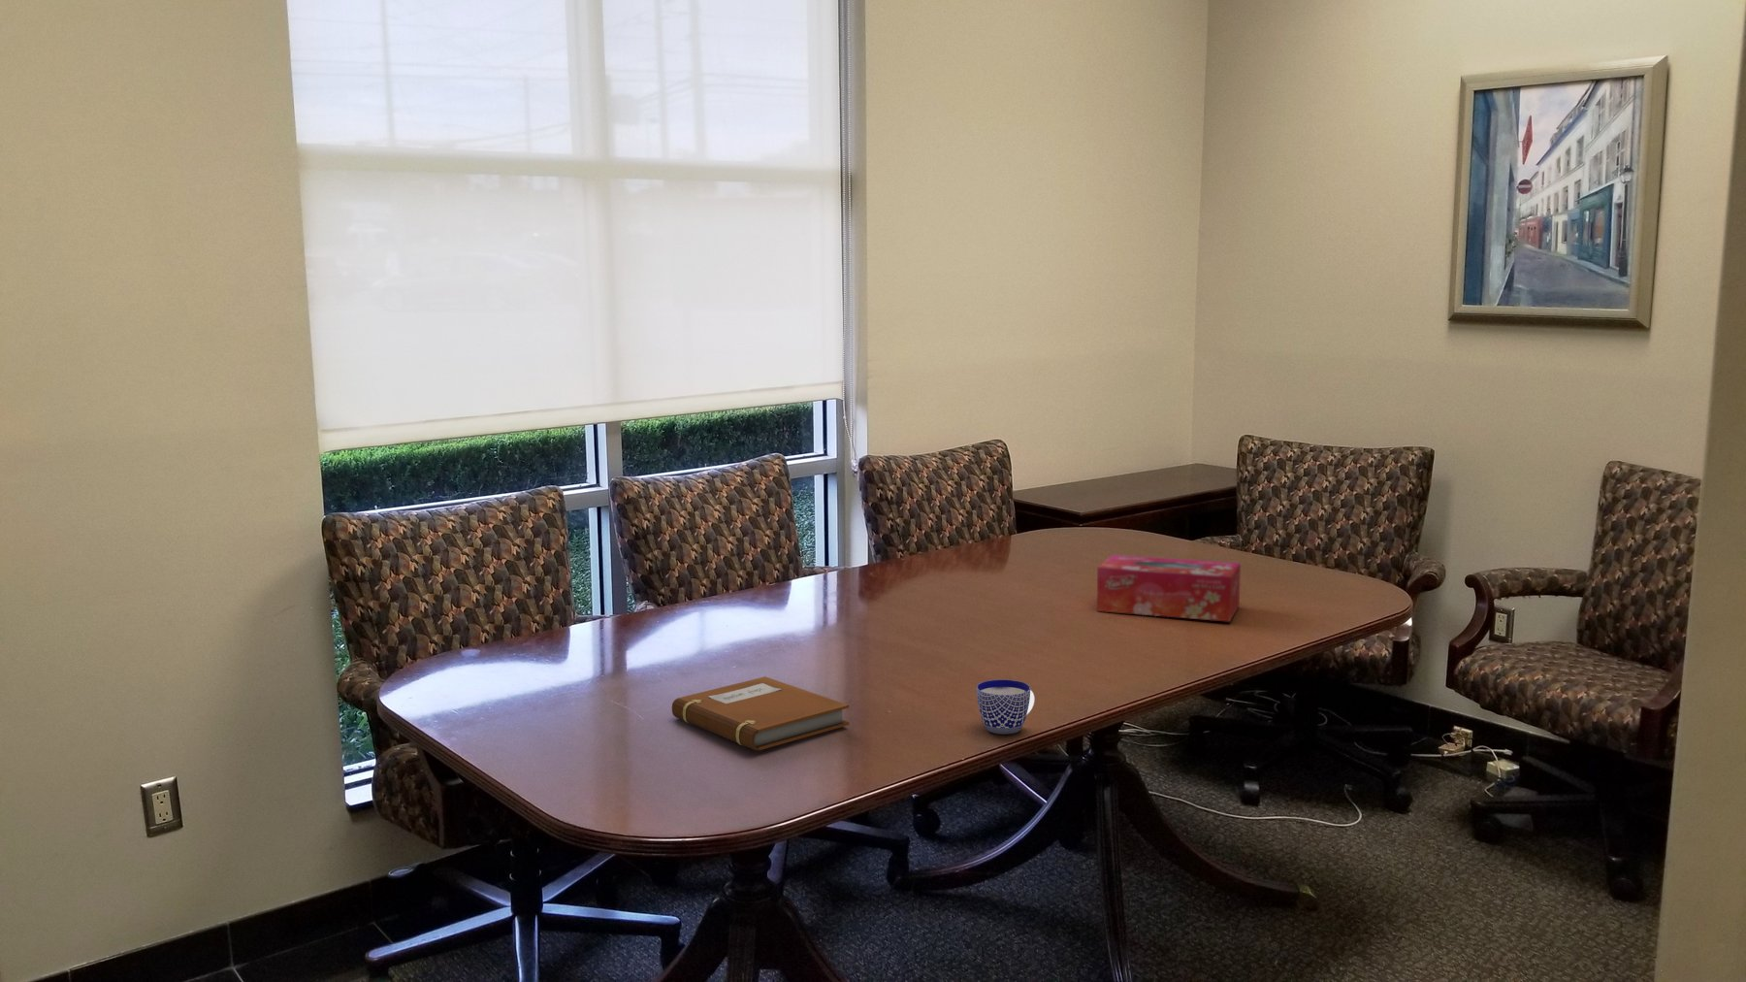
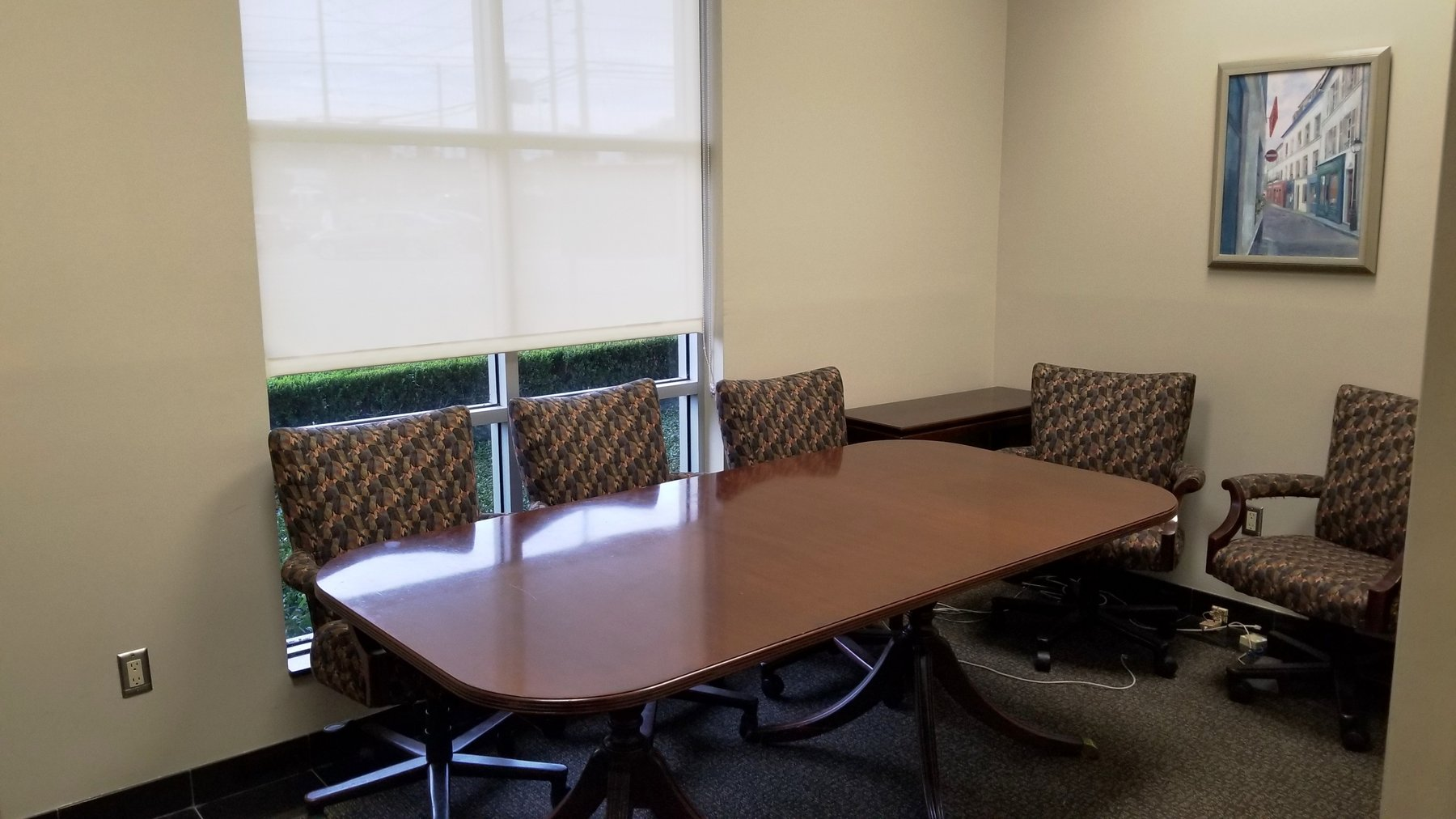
- tissue box (1168, 586)
- cup (1009, 705)
- notebook (757, 710)
